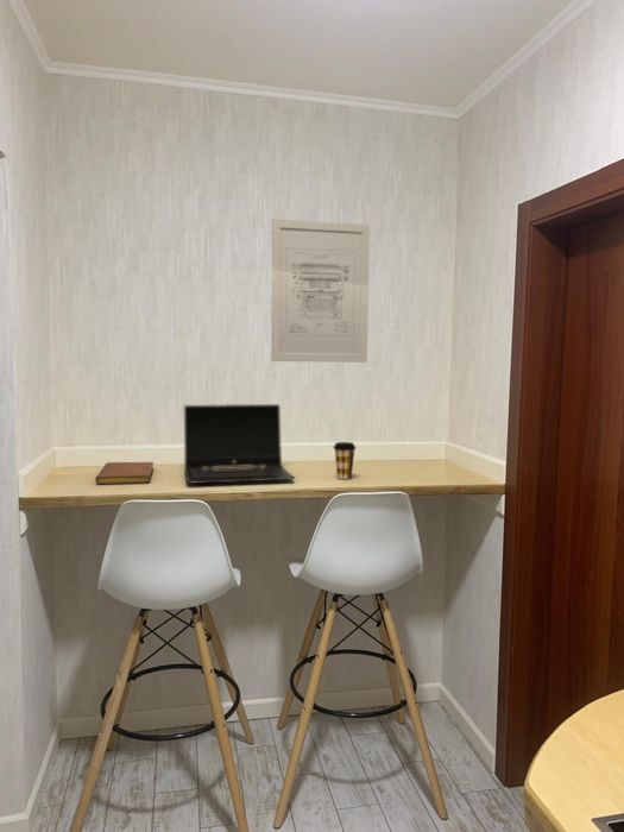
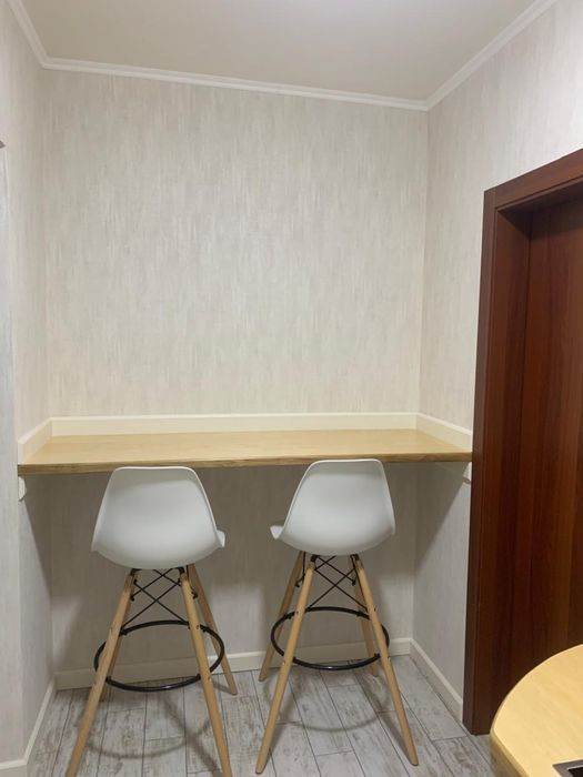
- wall art (320, 292)
- coffee cup (343, 460)
- laptop computer (237, 442)
- notebook (126, 472)
